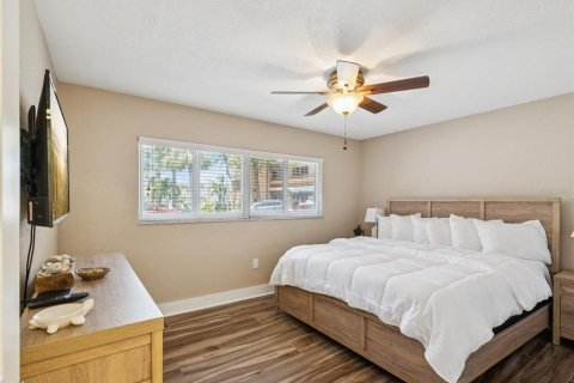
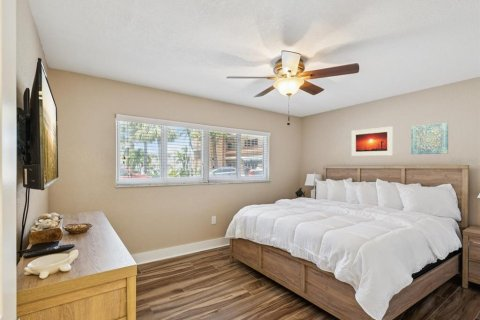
+ wall art (428, 139)
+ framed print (370, 142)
